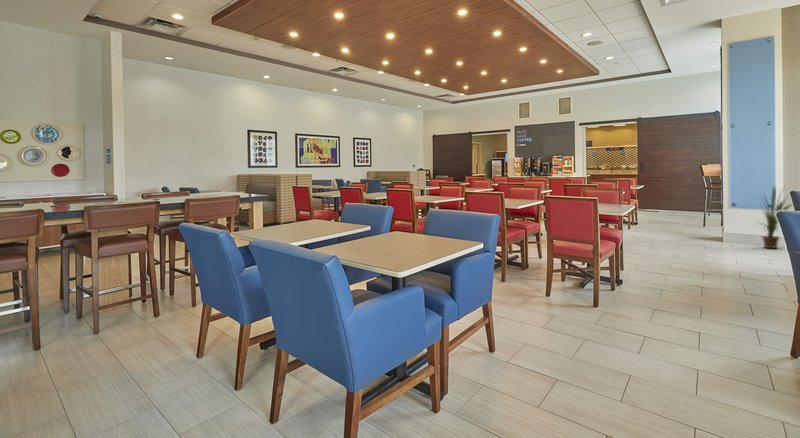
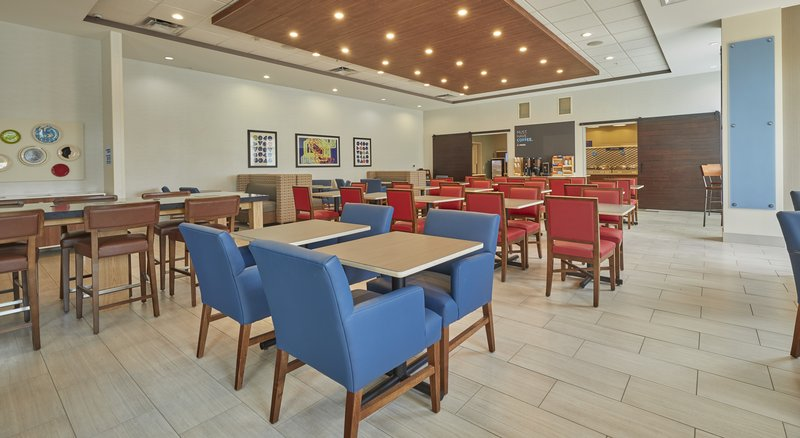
- house plant (769, 216)
